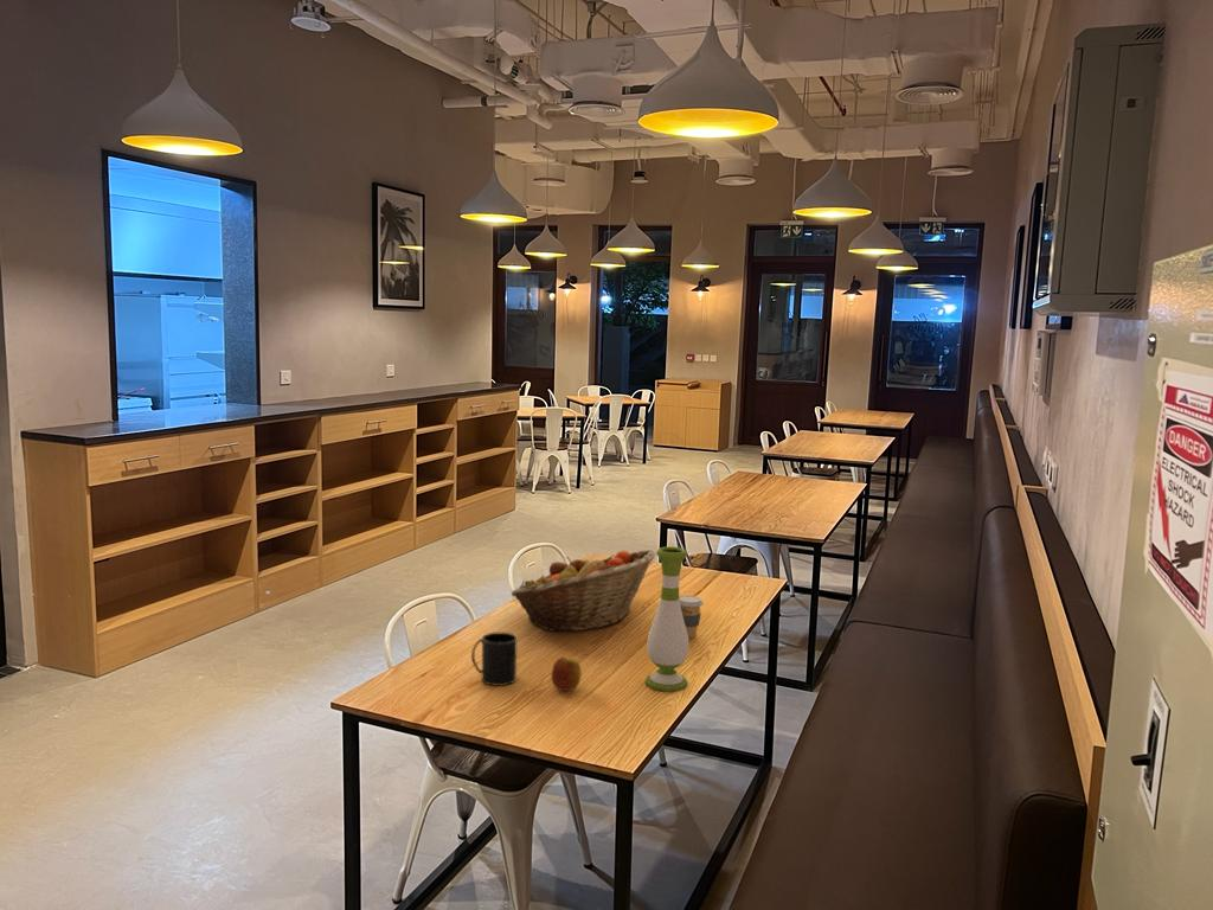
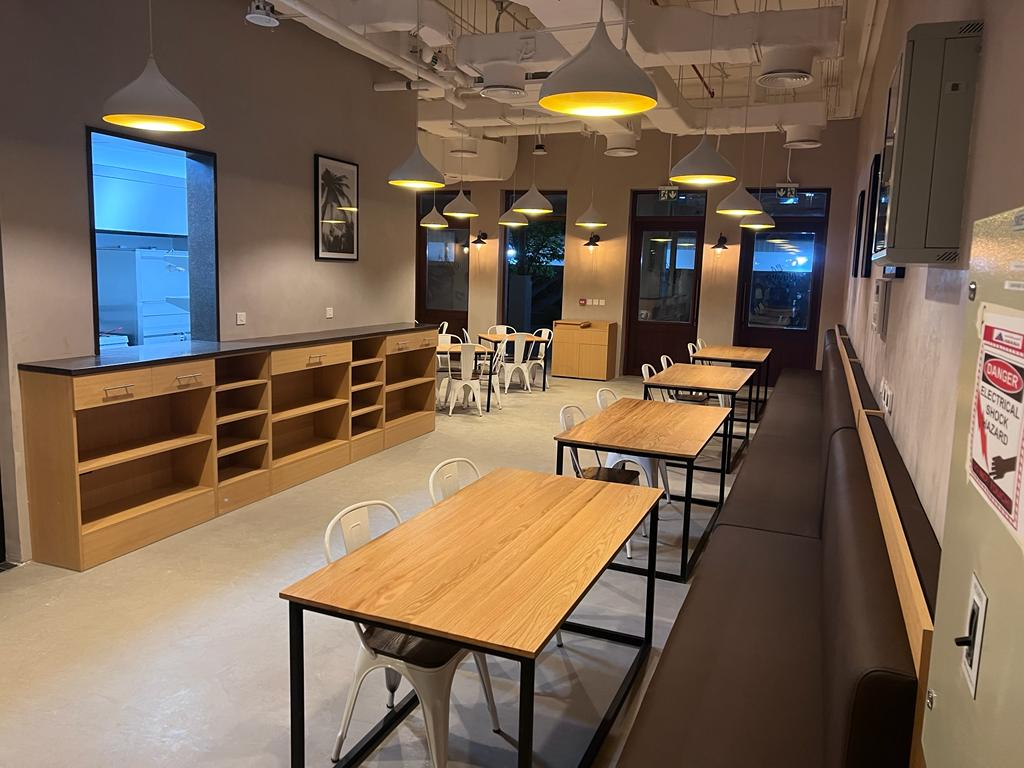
- fruit basket (585, 583)
- mug (493, 658)
- coffee cup (688, 616)
- vase (668, 616)
- apple (565, 673)
